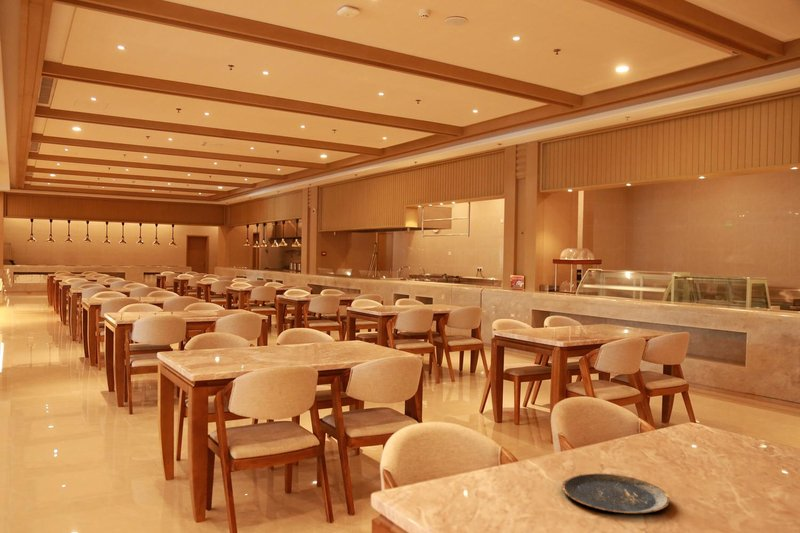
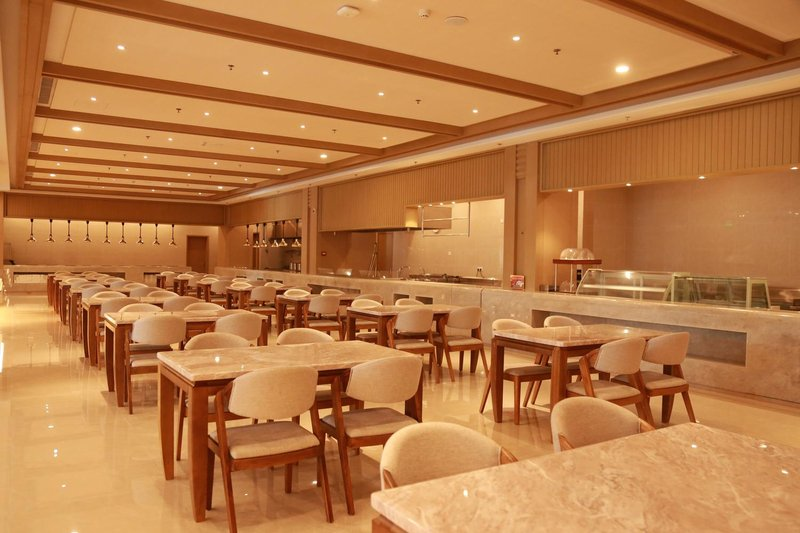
- plate (614, 493)
